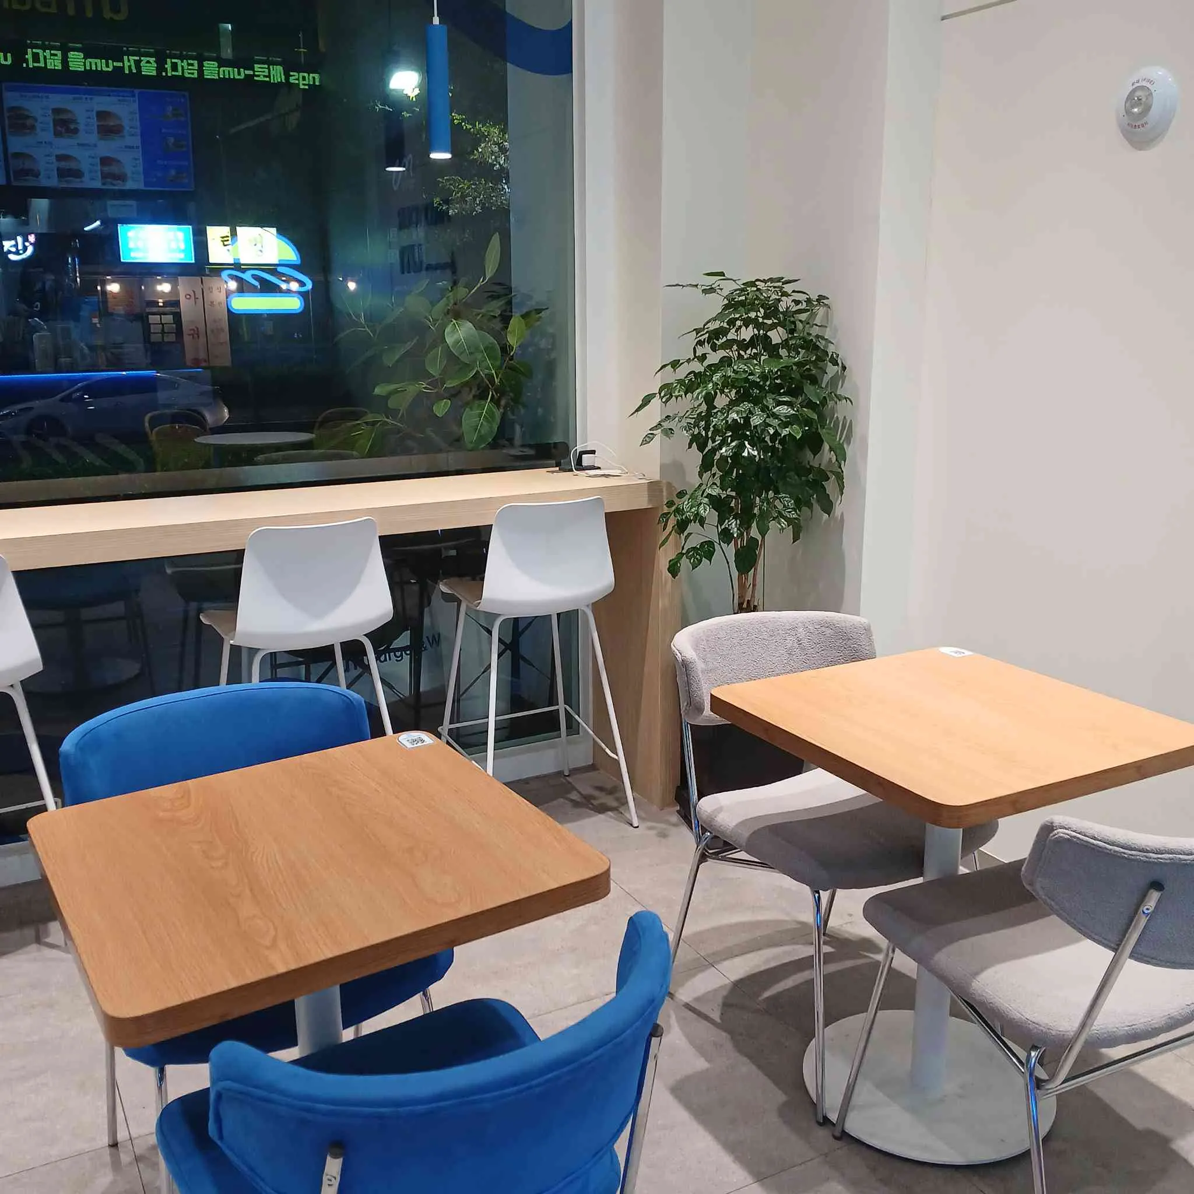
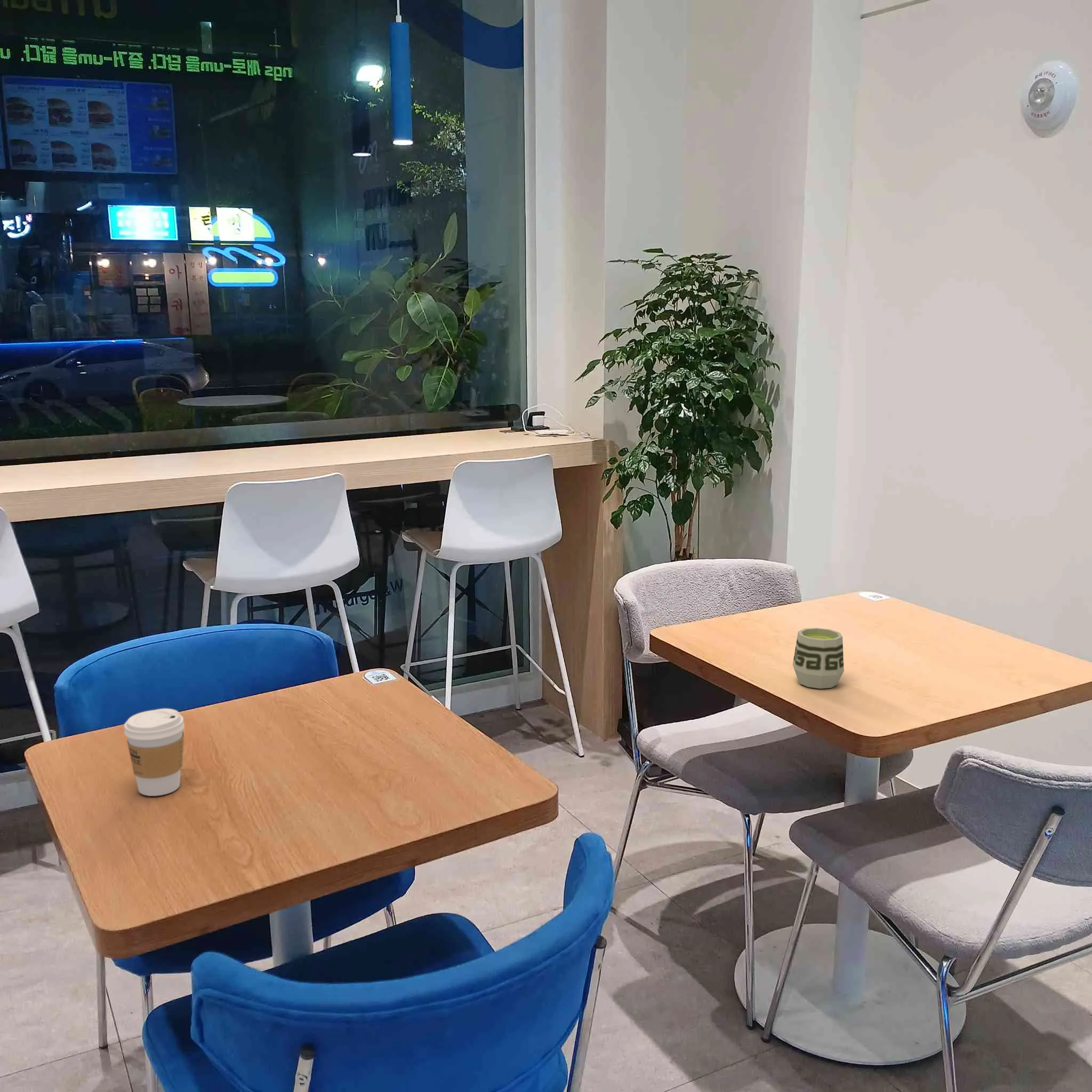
+ coffee cup (156, 751)
+ cup (818, 658)
